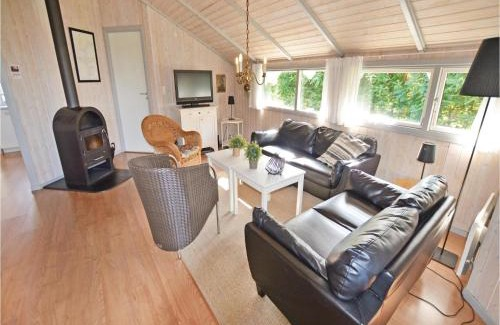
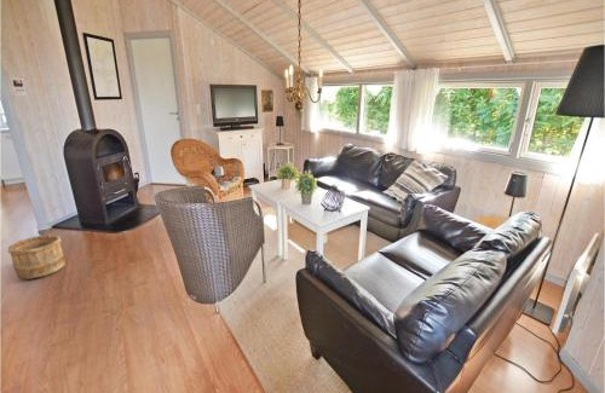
+ wooden bucket (39, 255)
